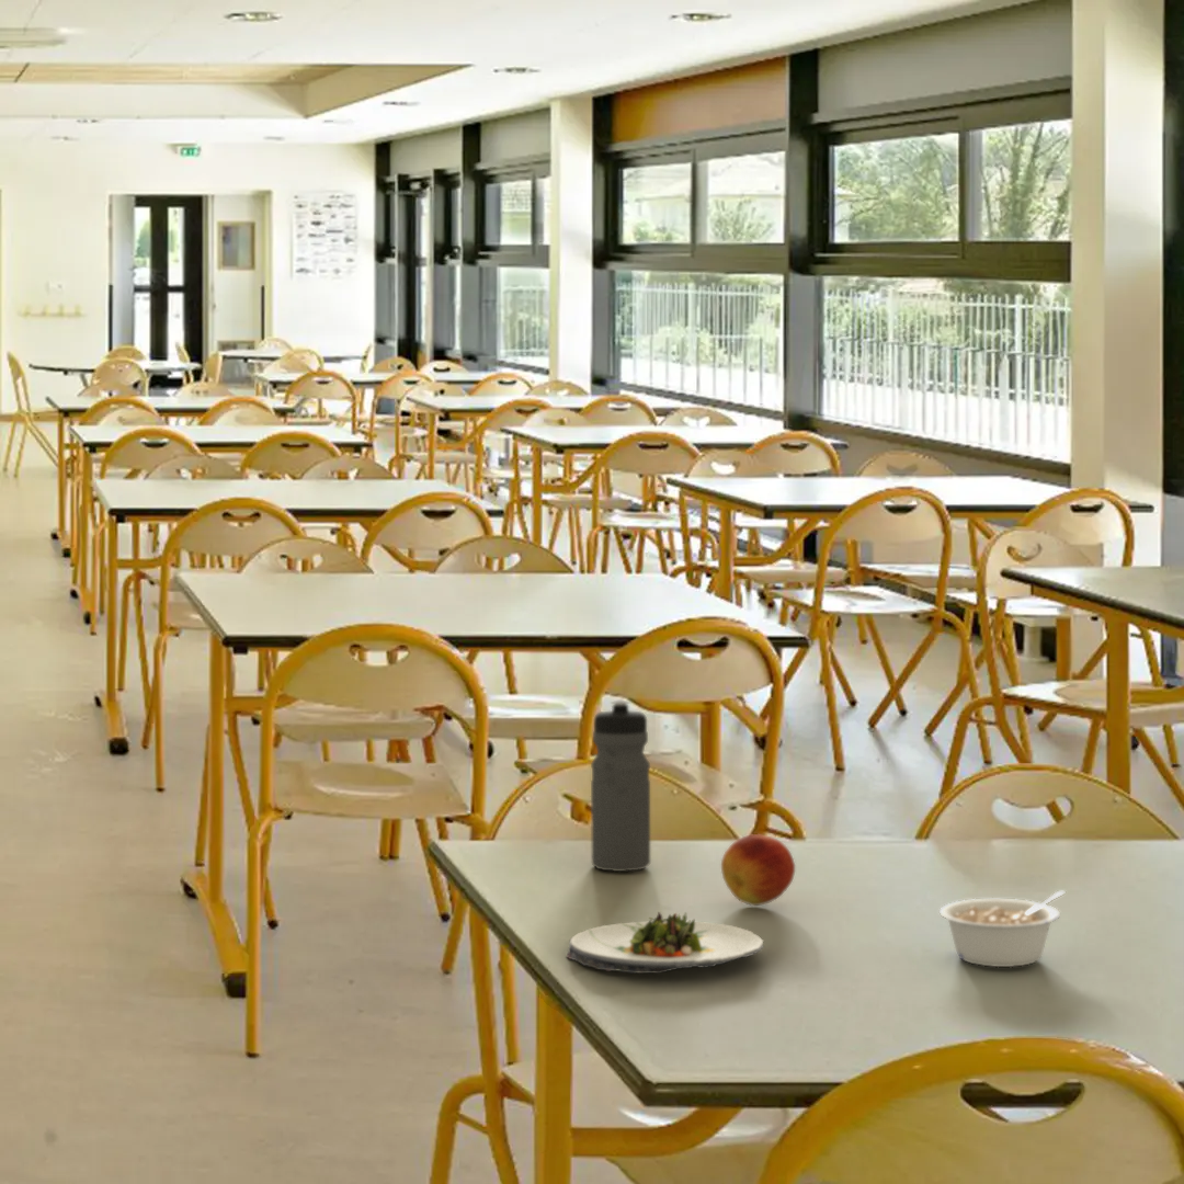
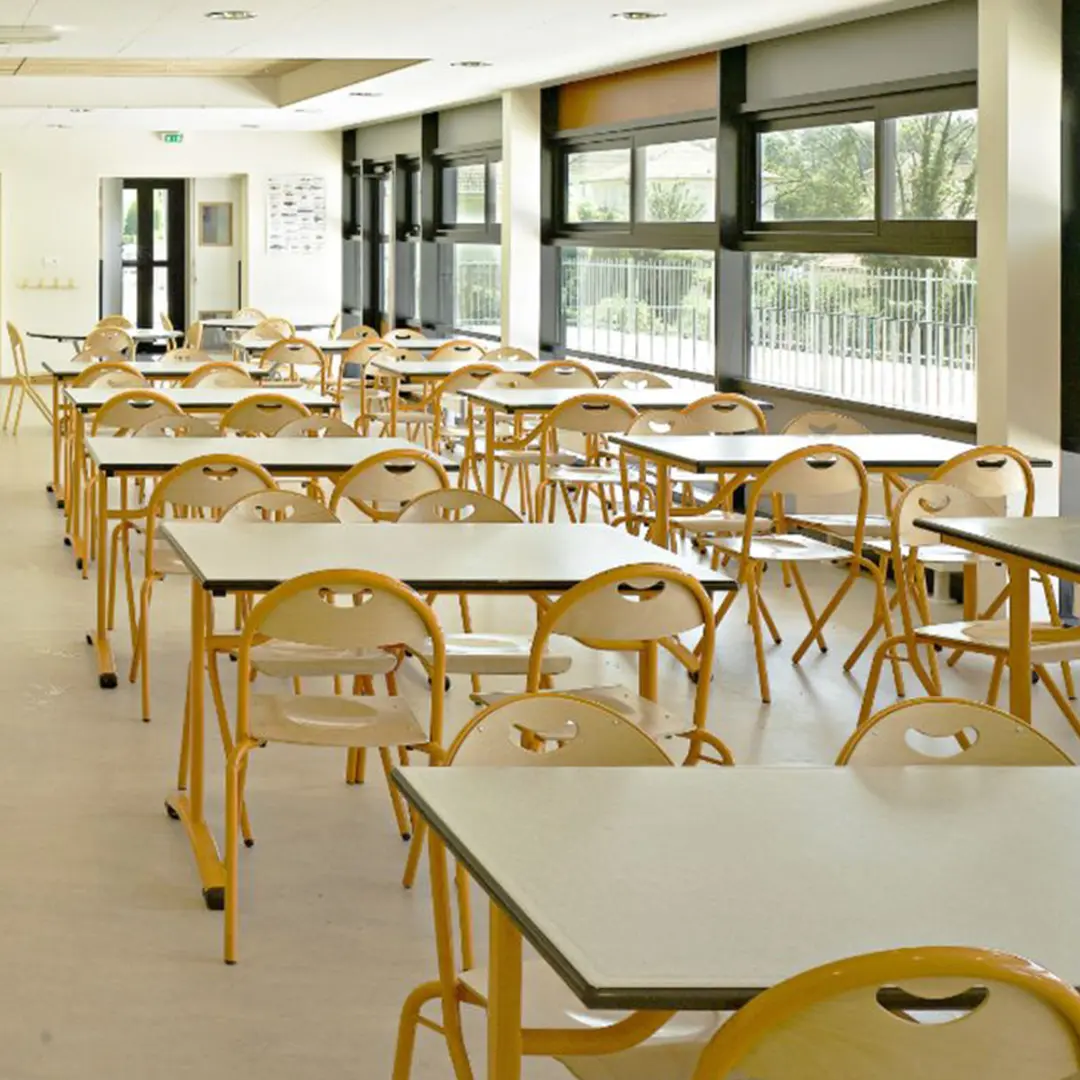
- water bottle (621, 783)
- salad plate (664, 933)
- legume (1000, 929)
- fruit (758, 869)
